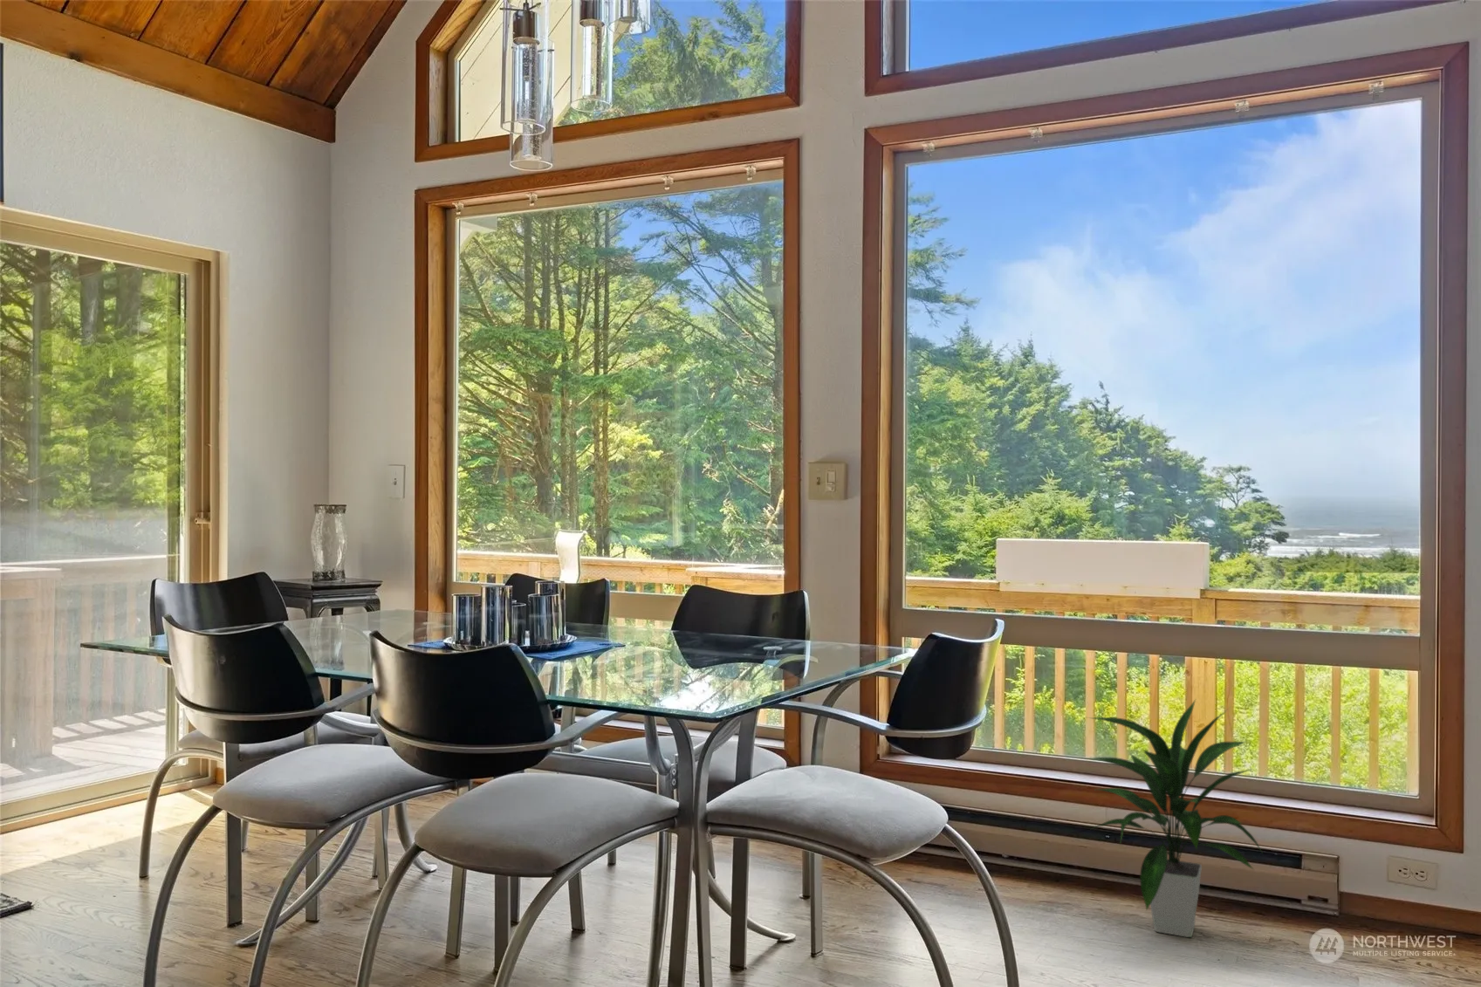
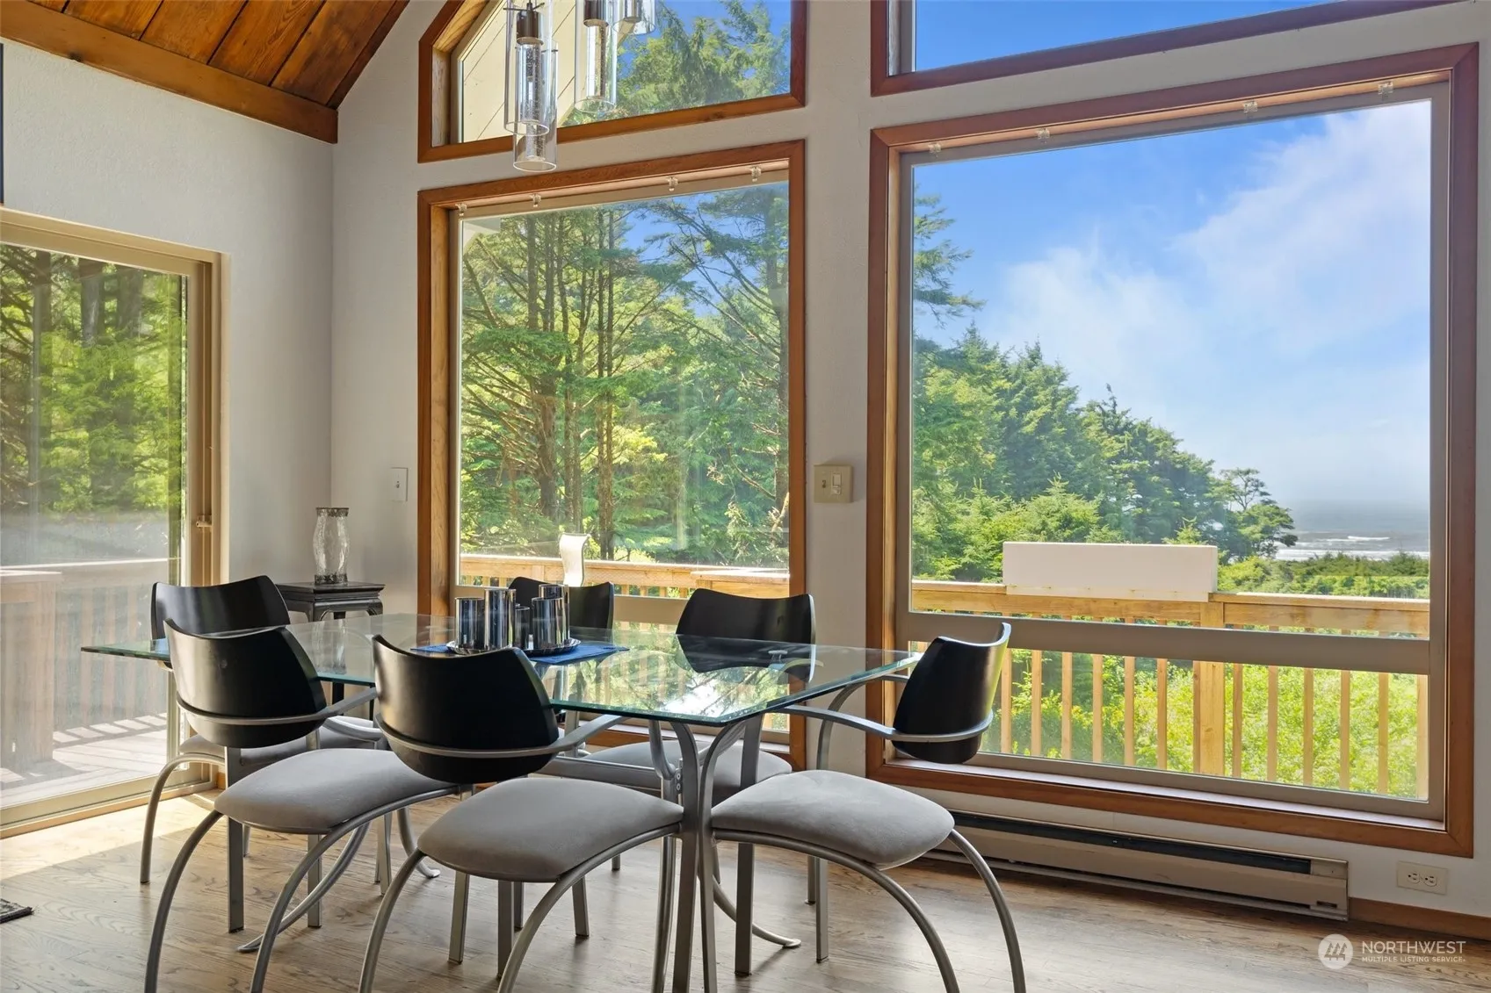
- indoor plant (1169, 814)
